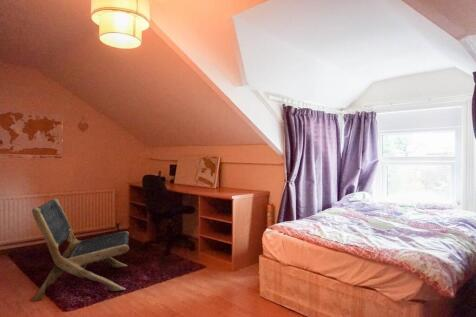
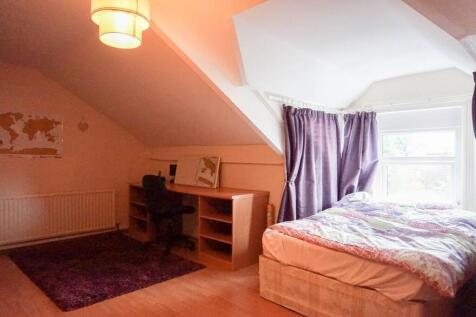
- lounge chair (86, 240)
